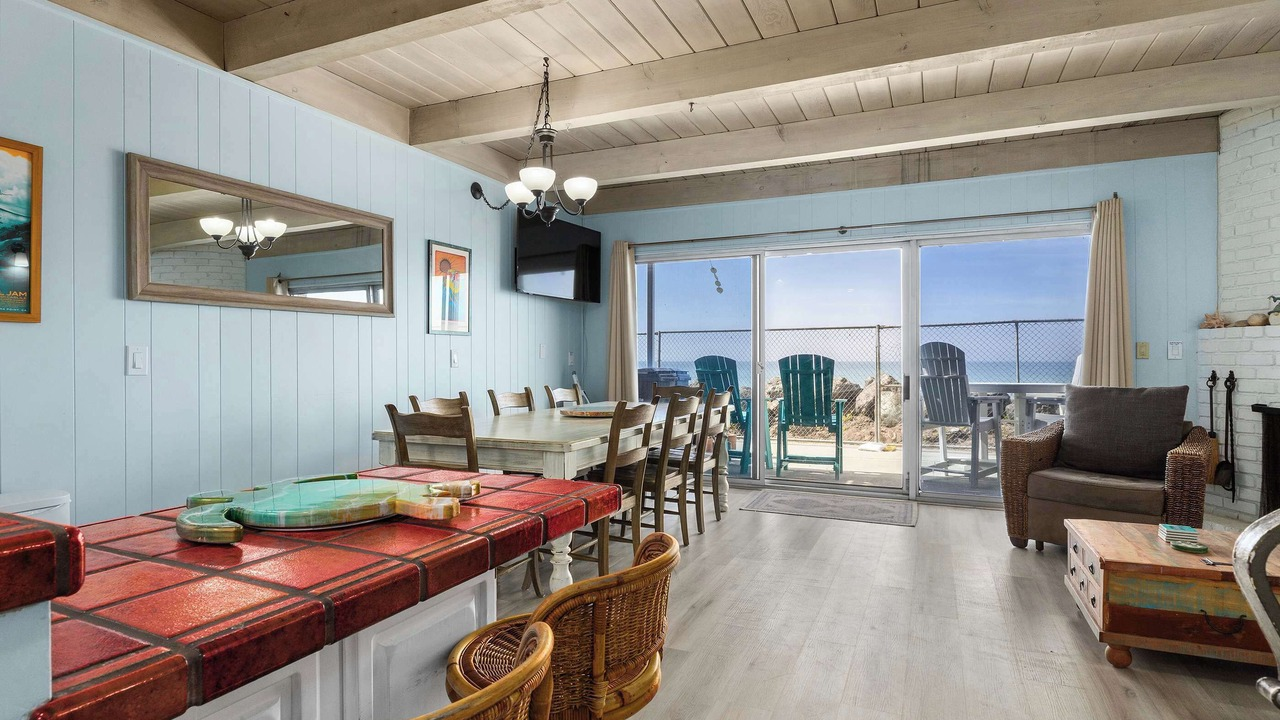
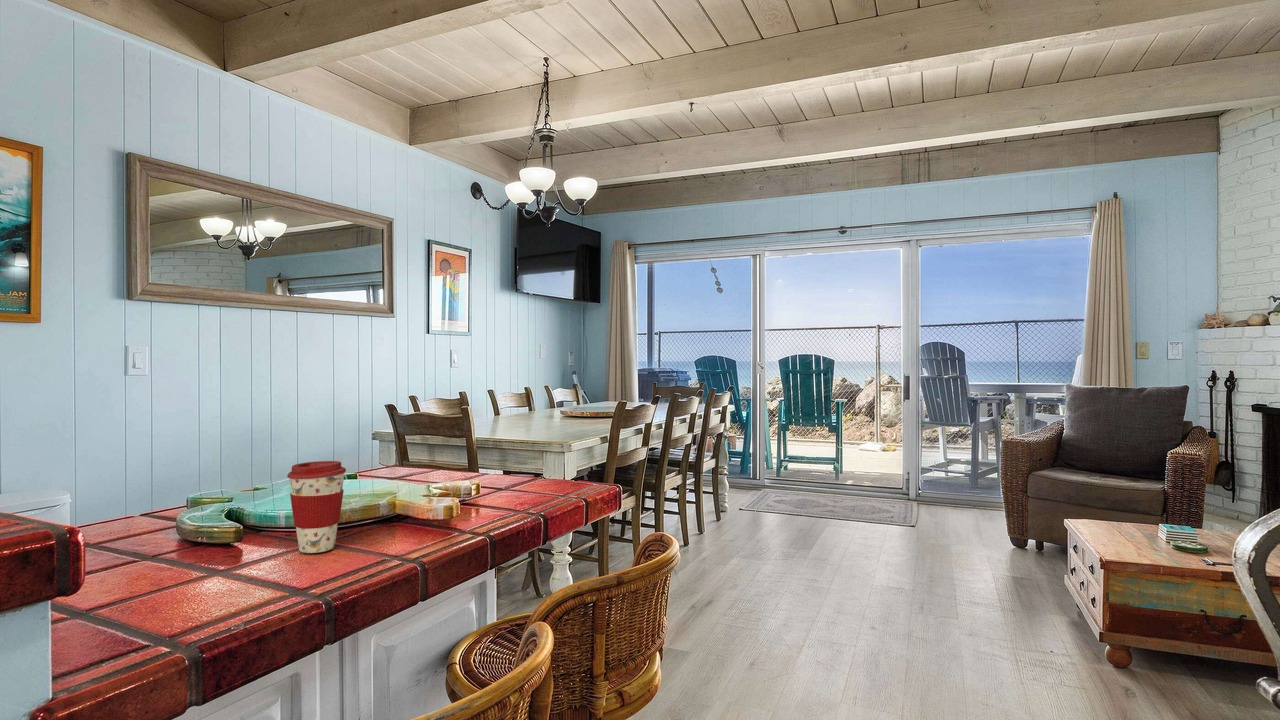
+ coffee cup (317, 505)
